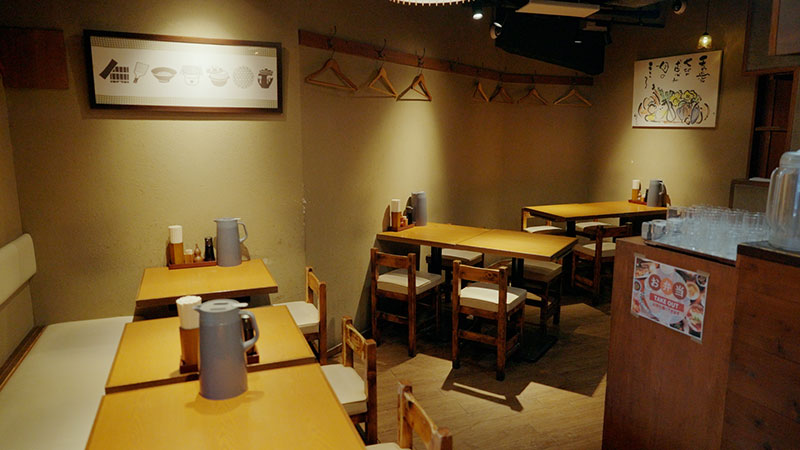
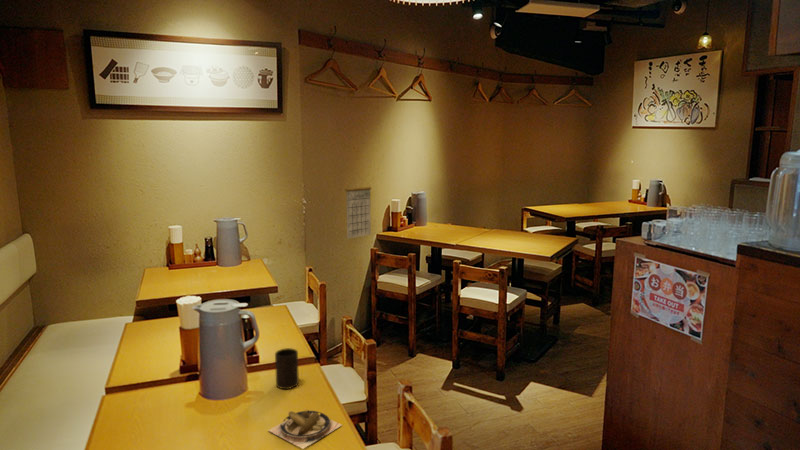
+ plate (305, 419)
+ cup (286, 368)
+ calendar (358, 206)
